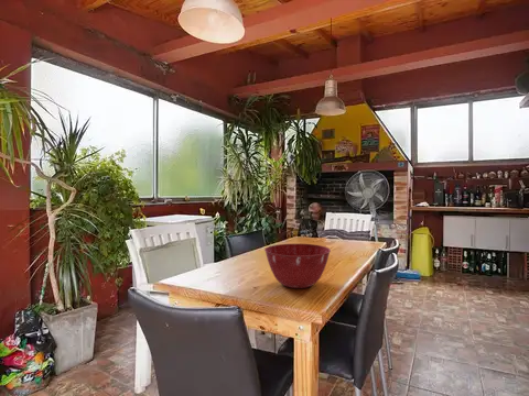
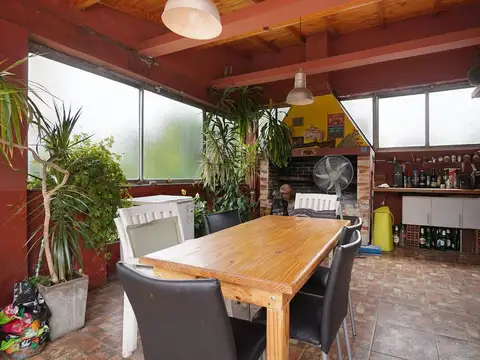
- mixing bowl (296, 265)
